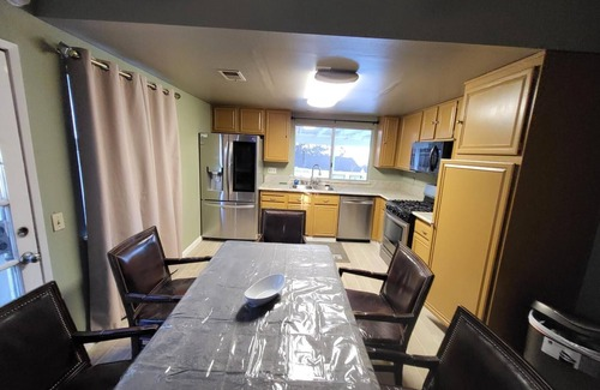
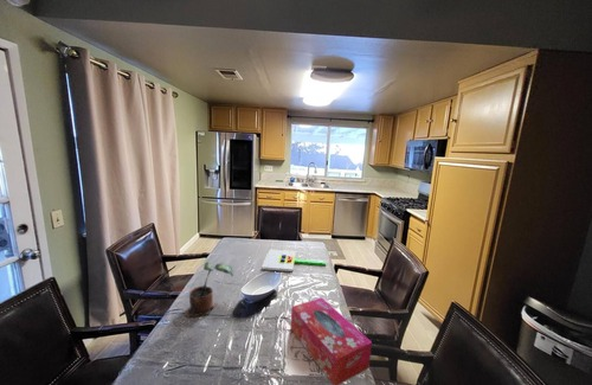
+ tissue box (327, 334)
+ potted plant (206, 282)
+ chopping board (295, 259)
